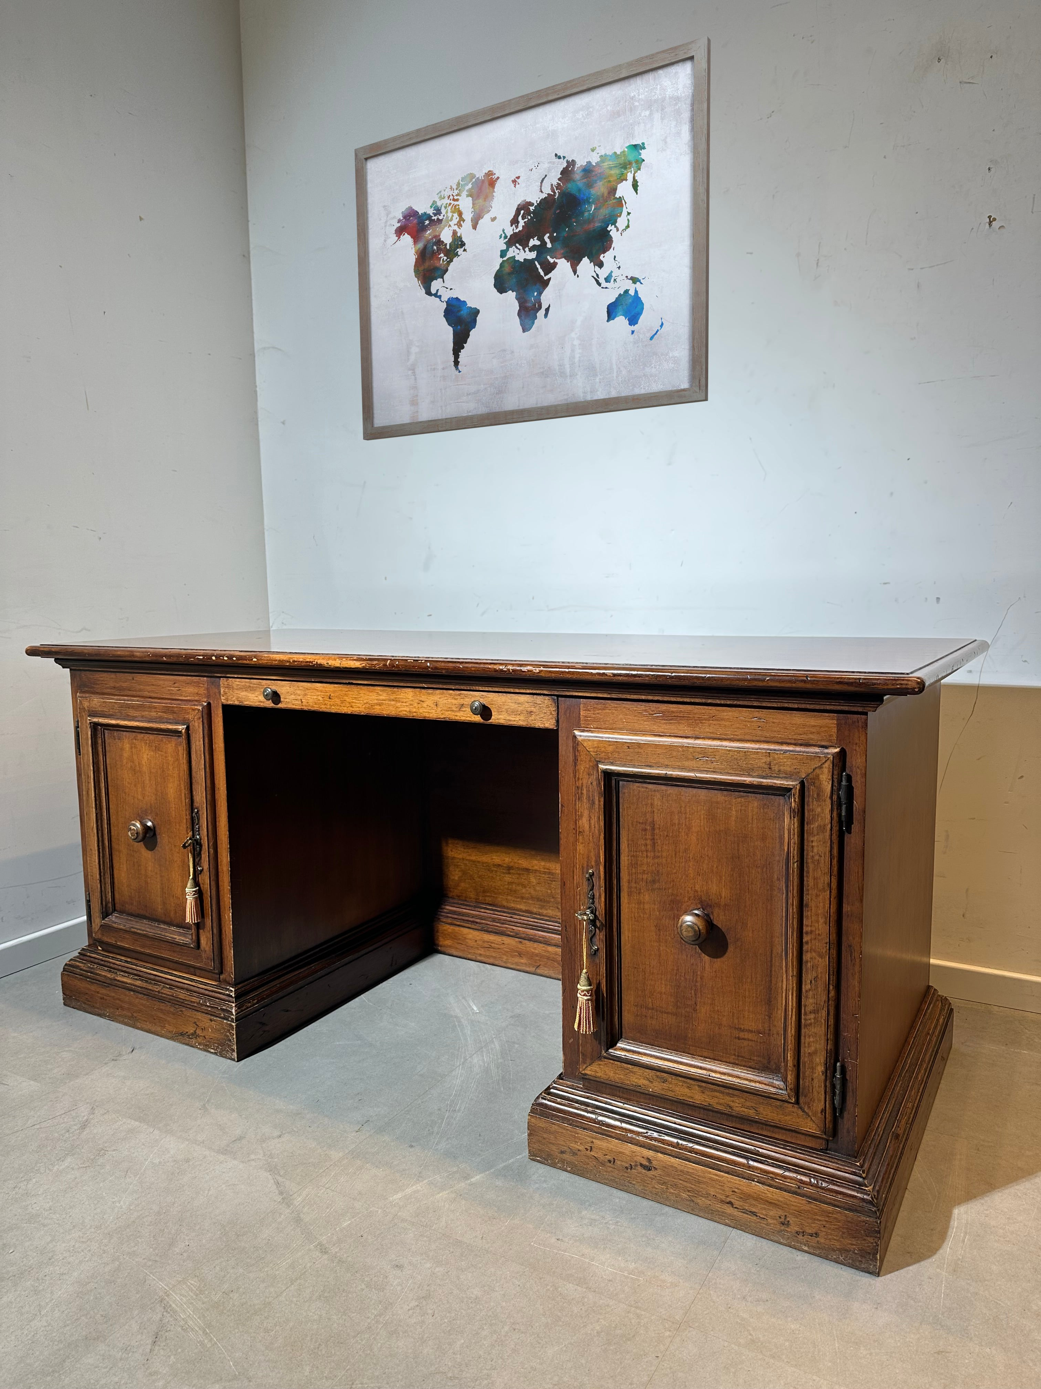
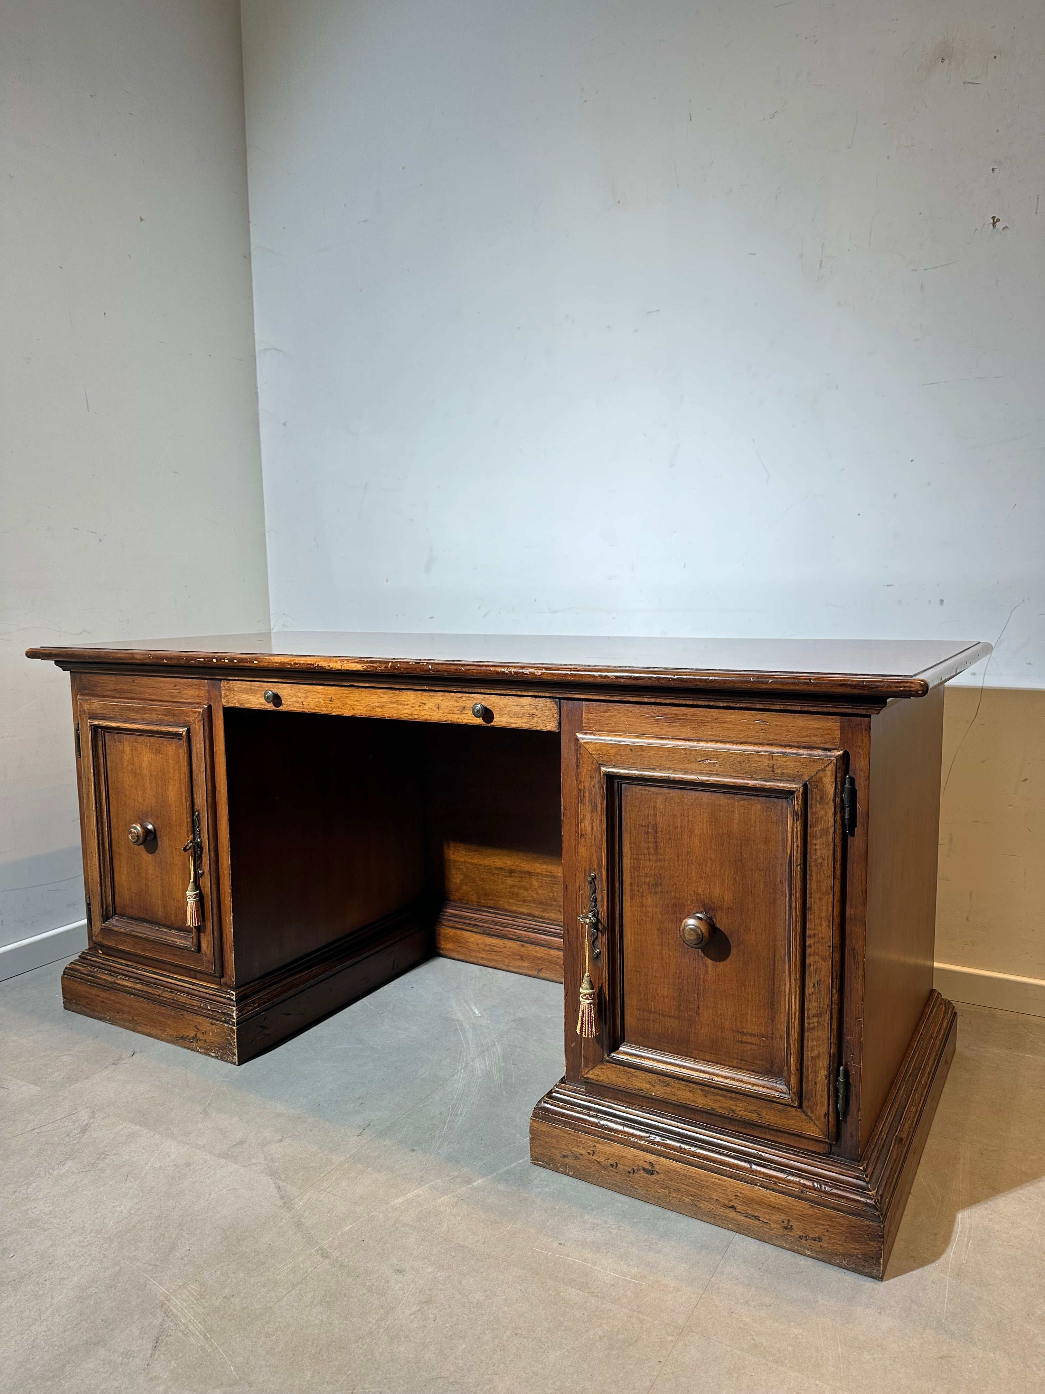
- wall art (516, 264)
